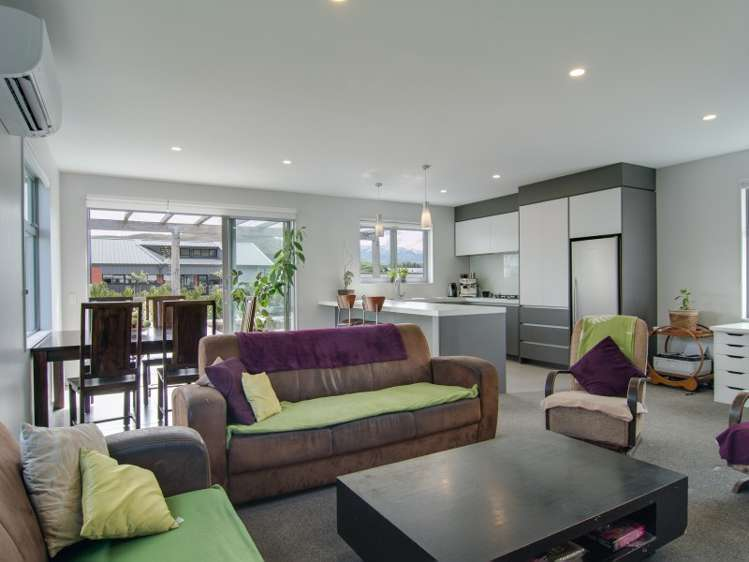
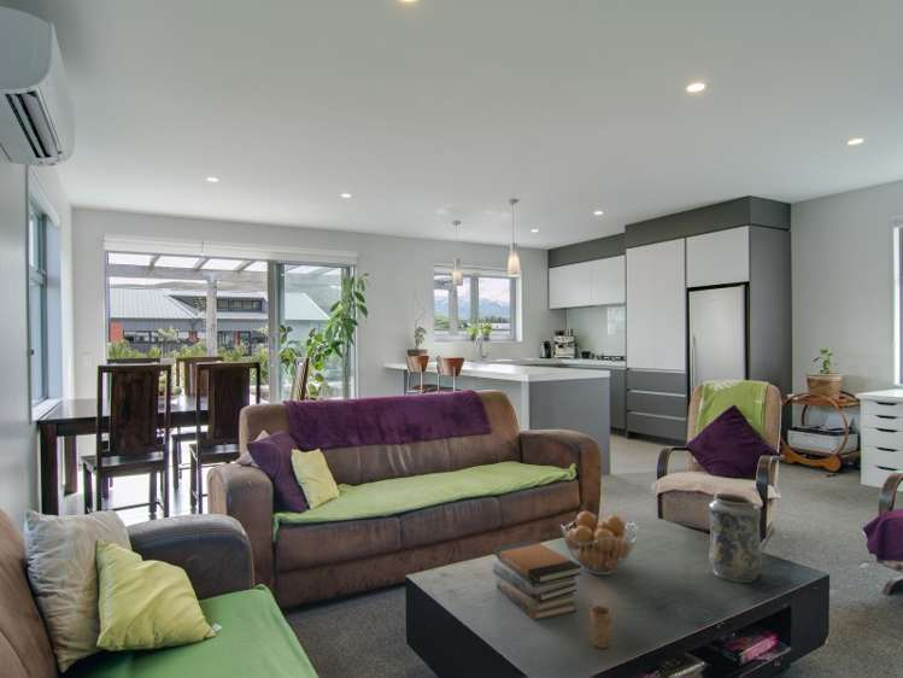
+ cup (600, 623)
+ book stack (534, 577)
+ decorative vase (734, 536)
+ fruit basket (598, 540)
